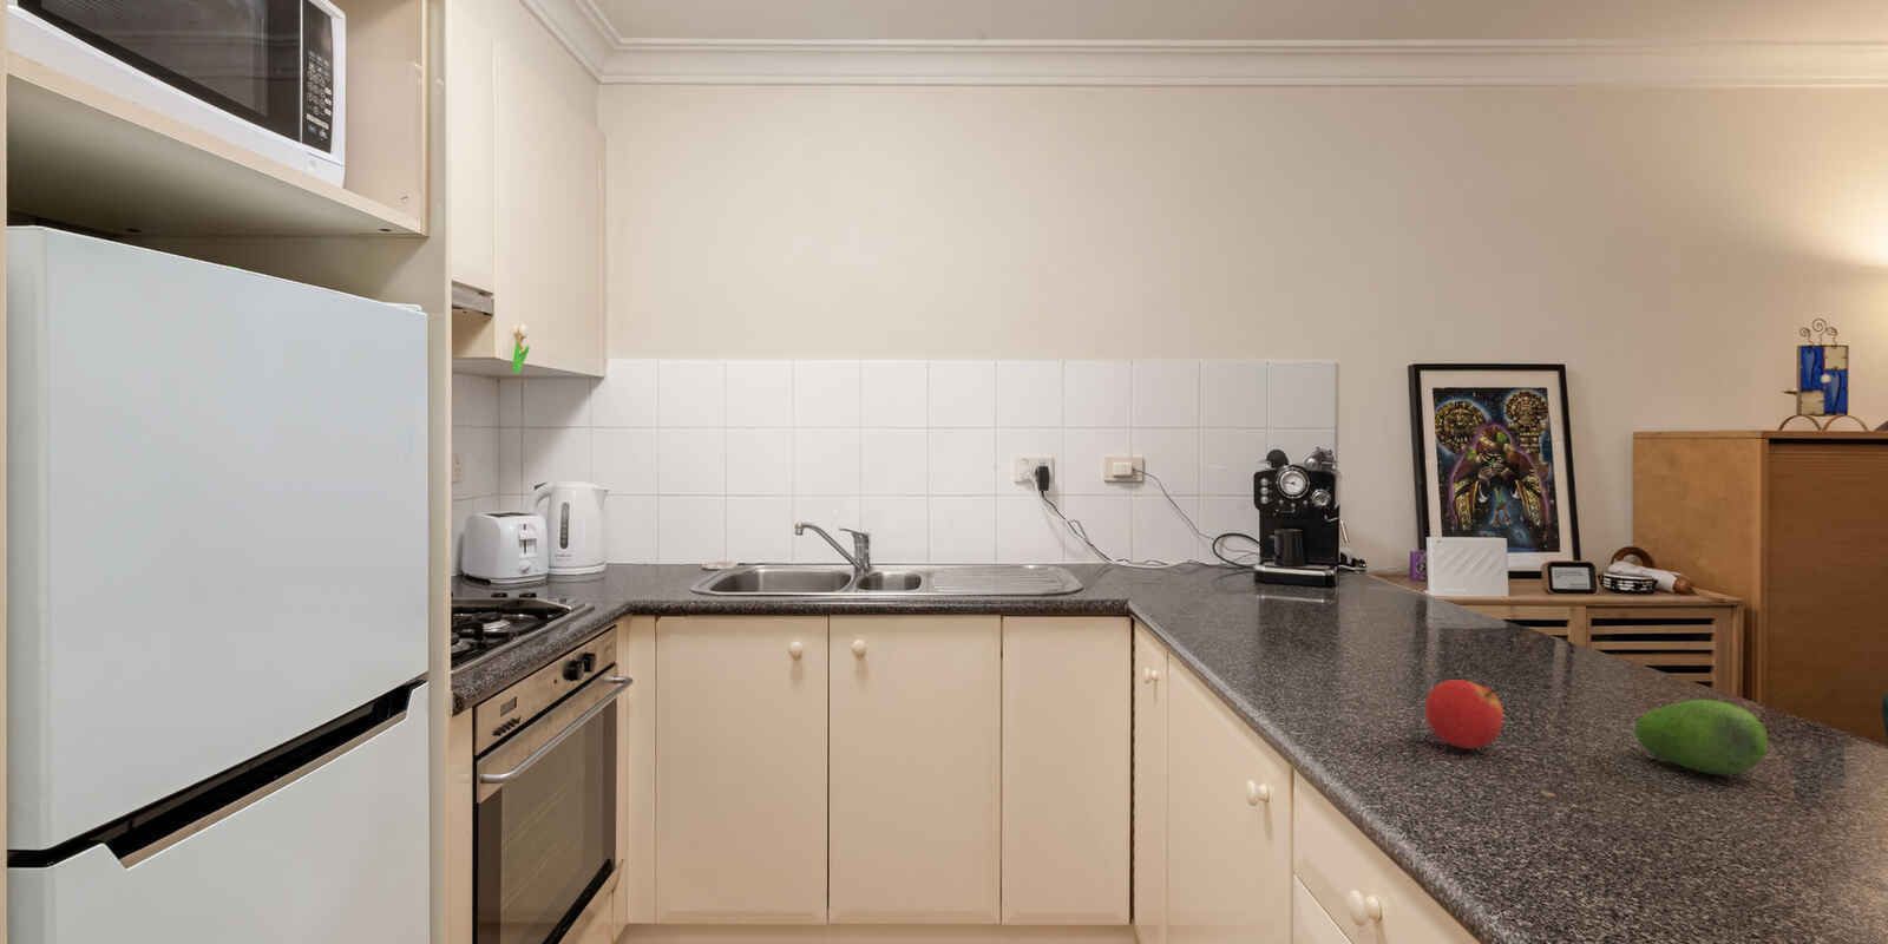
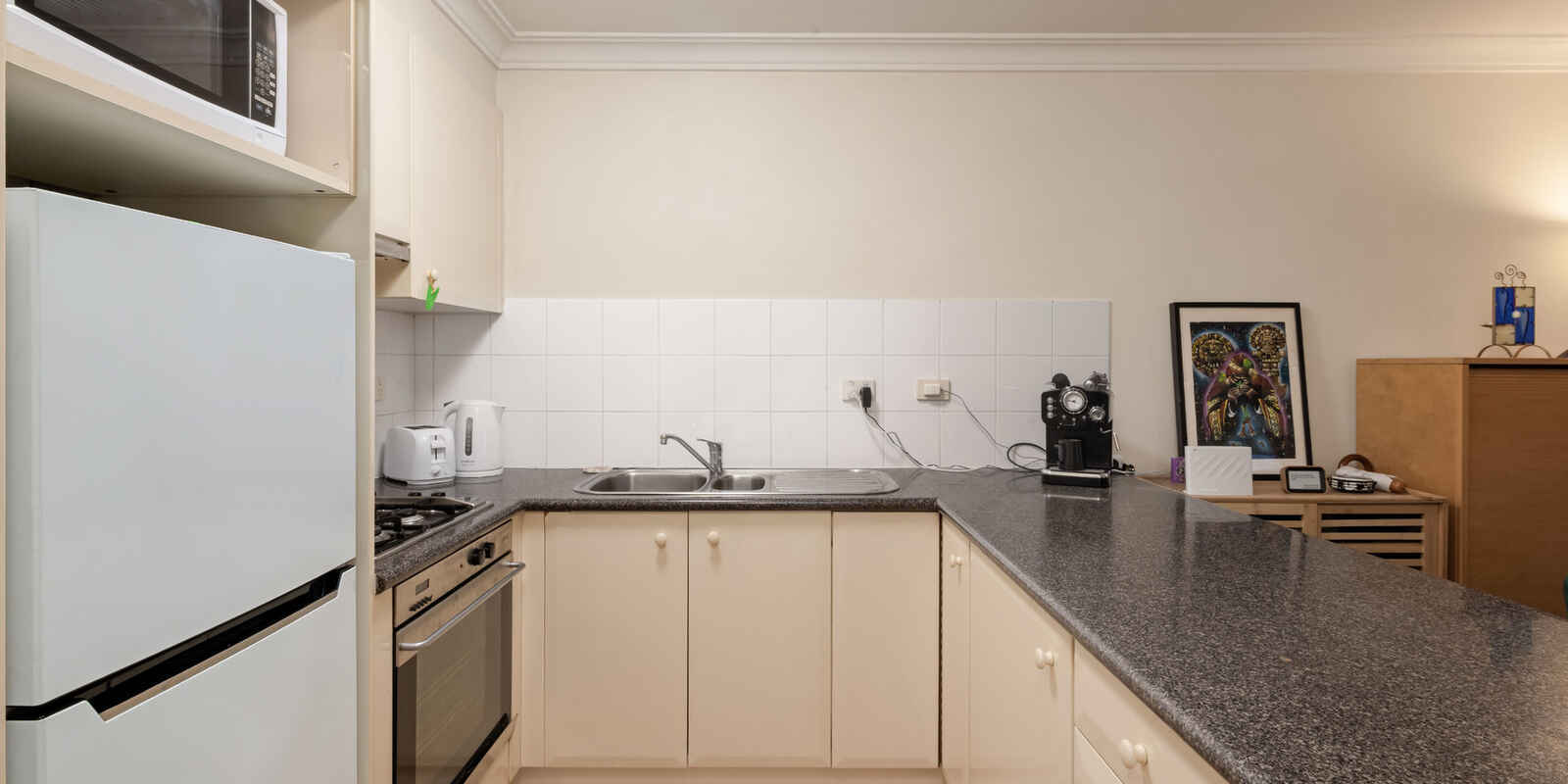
- fruit (1698, 734)
- fruit (1463, 713)
